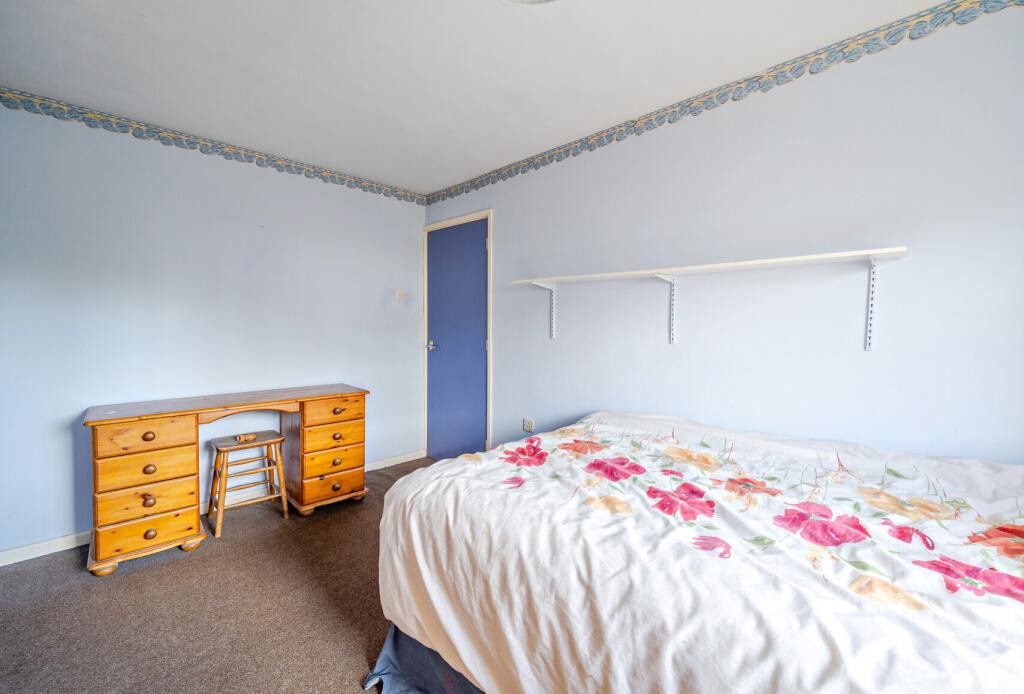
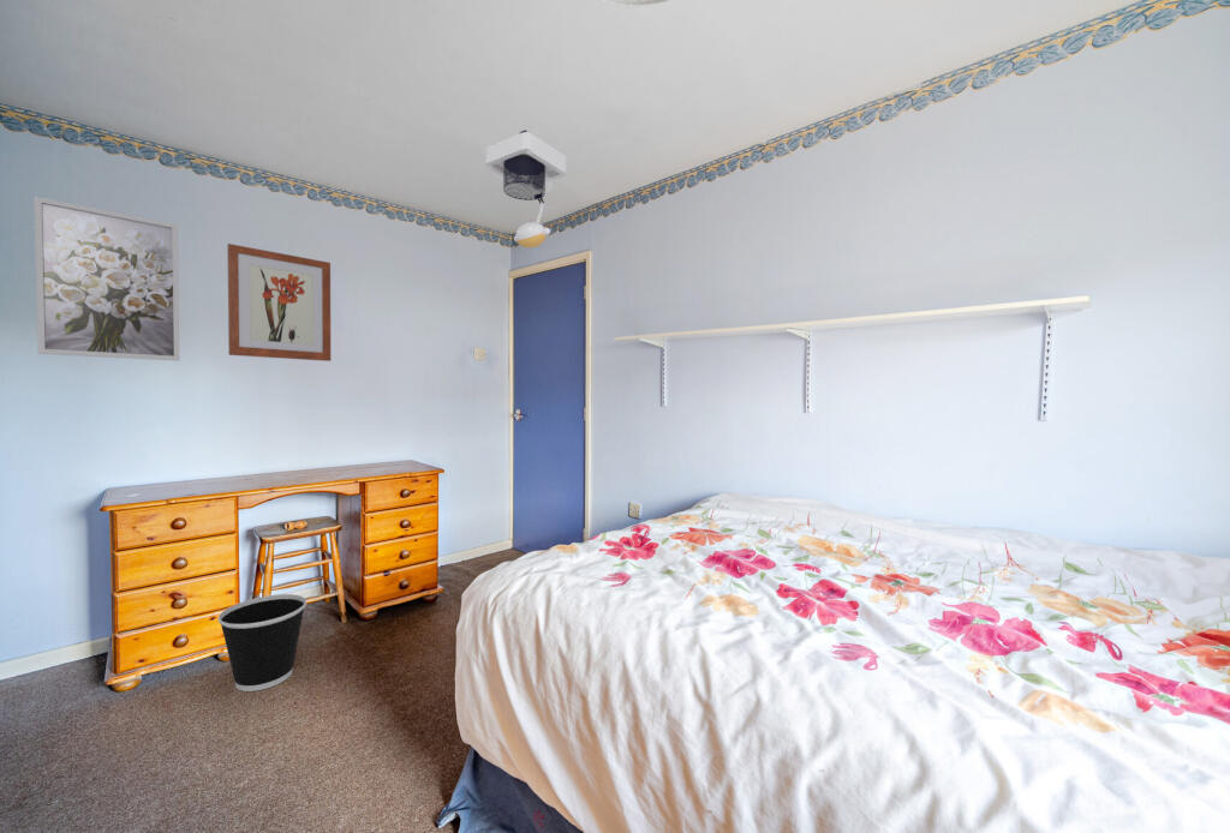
+ wastebasket (264, 642)
+ wall art (282, 306)
+ wall art (112, 284)
+ ceiling light (526, 197)
